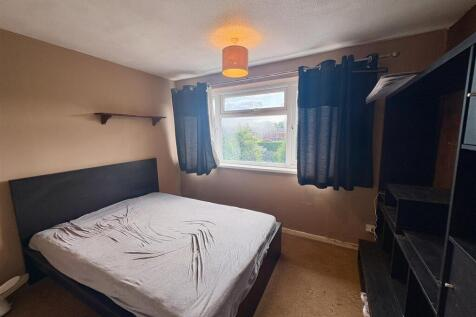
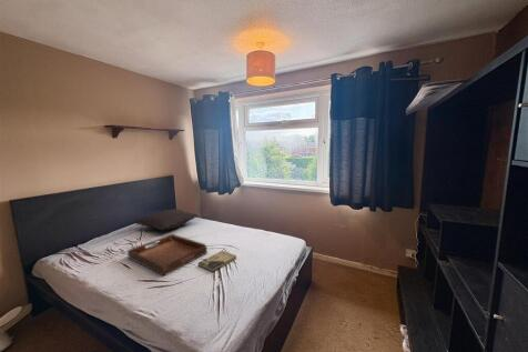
+ pillow (167, 219)
+ book (217, 260)
+ serving tray (169, 251)
